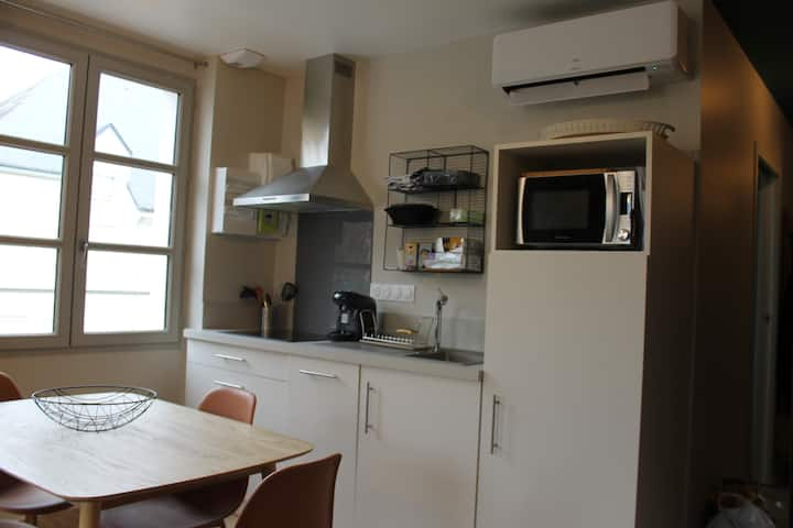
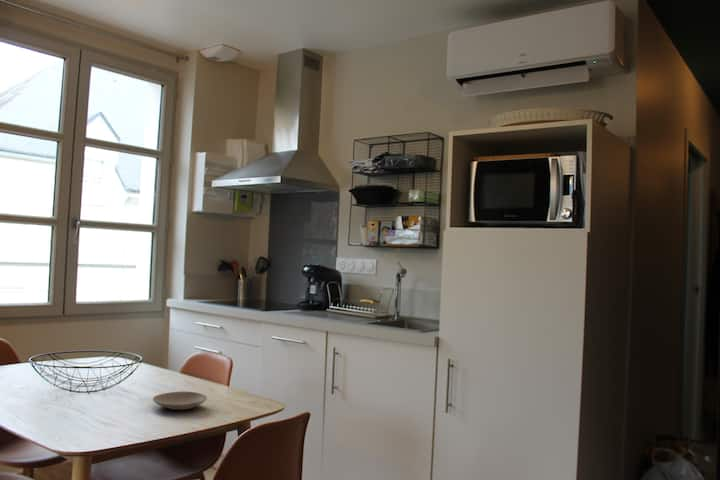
+ plate (179, 401)
